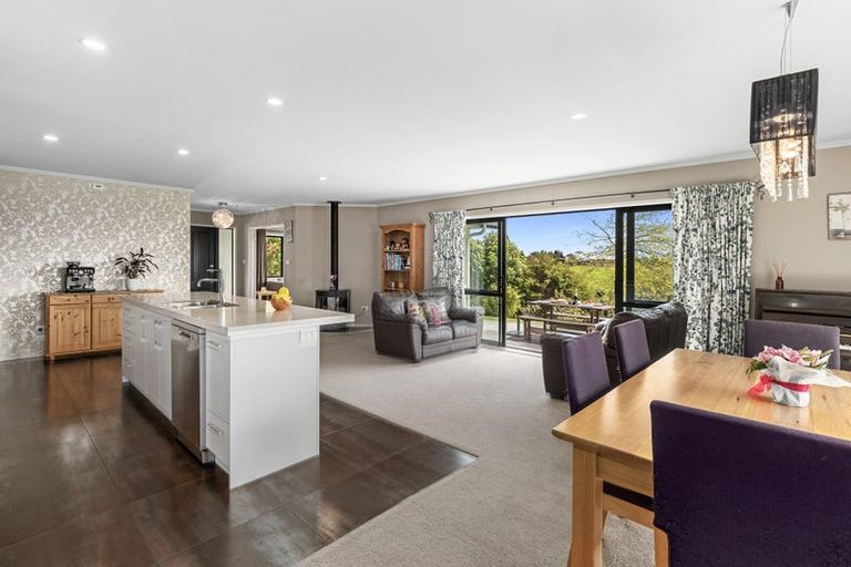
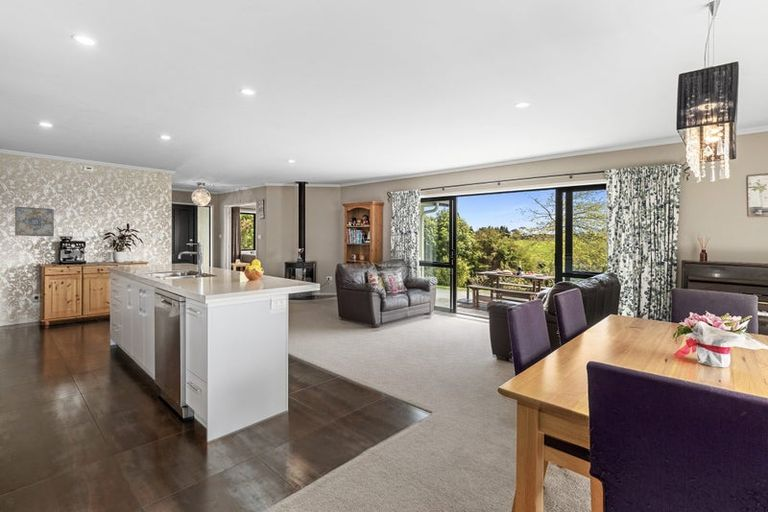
+ wall art (34, 221)
